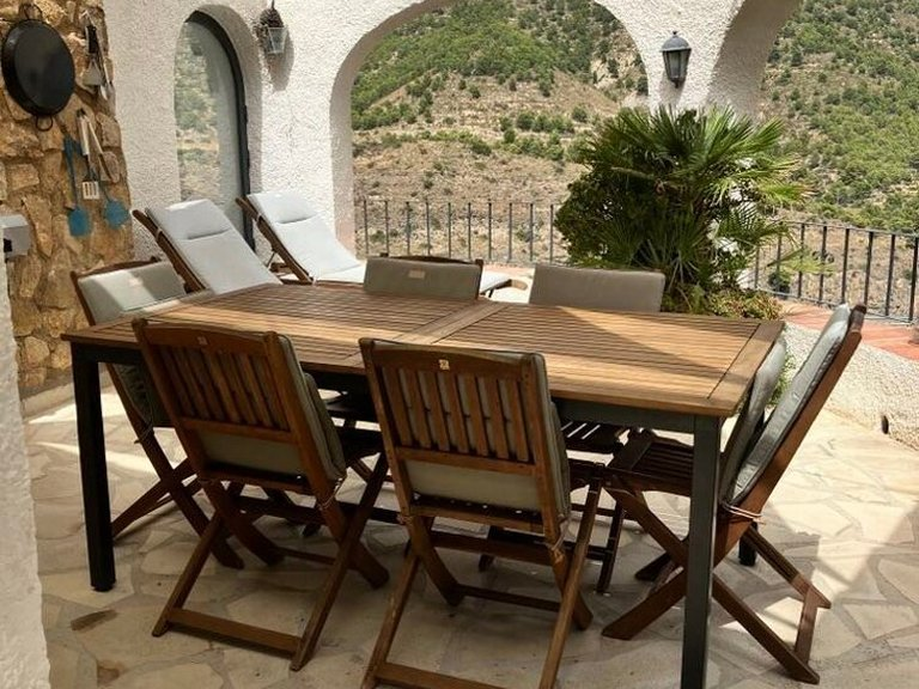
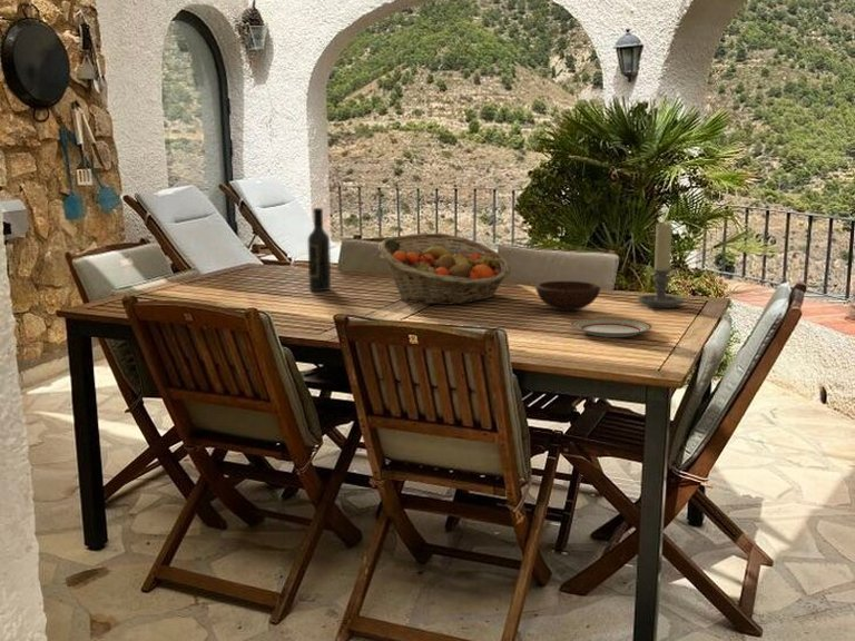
+ wine bottle (318, 248)
+ candle holder (660, 265)
+ bowl (567, 297)
+ fruit basket (444, 267)
+ plate (610, 327)
